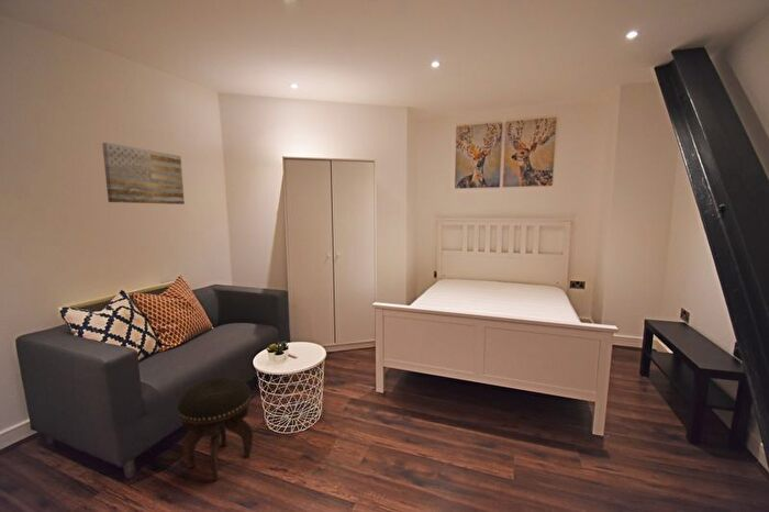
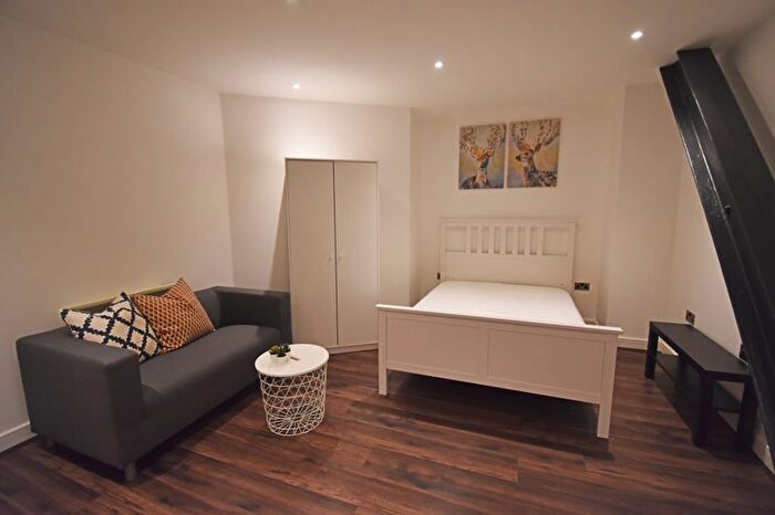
- footstool (218, 424)
- wall art (147, 177)
